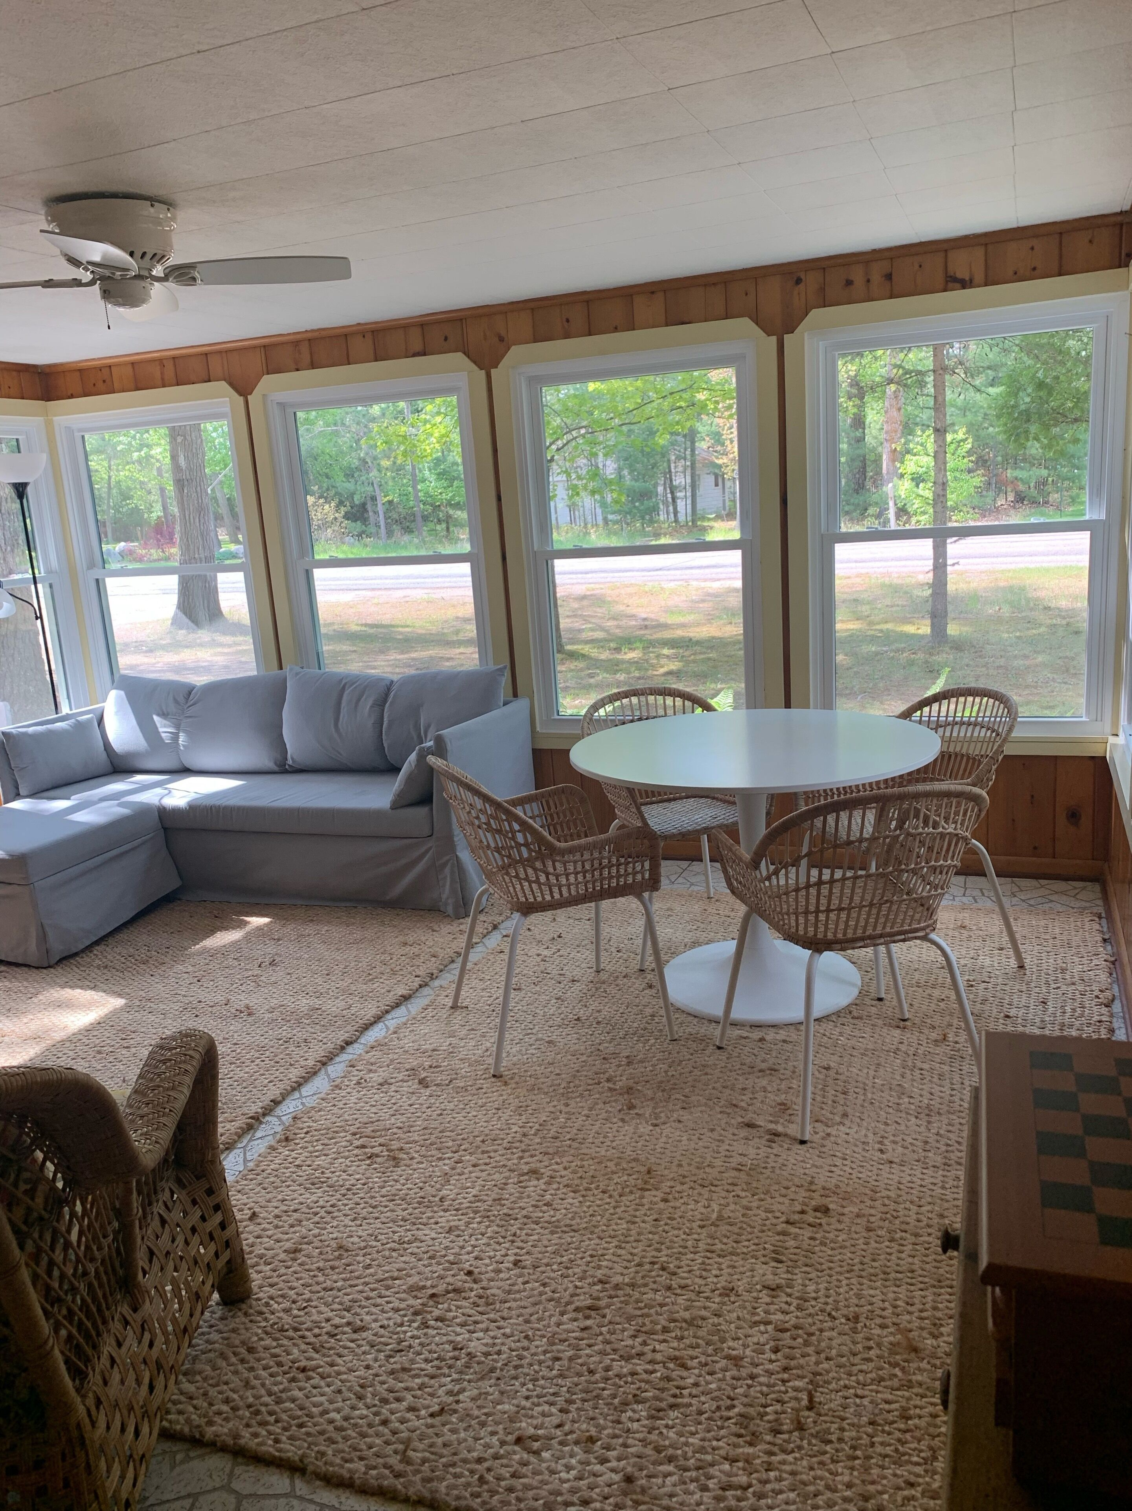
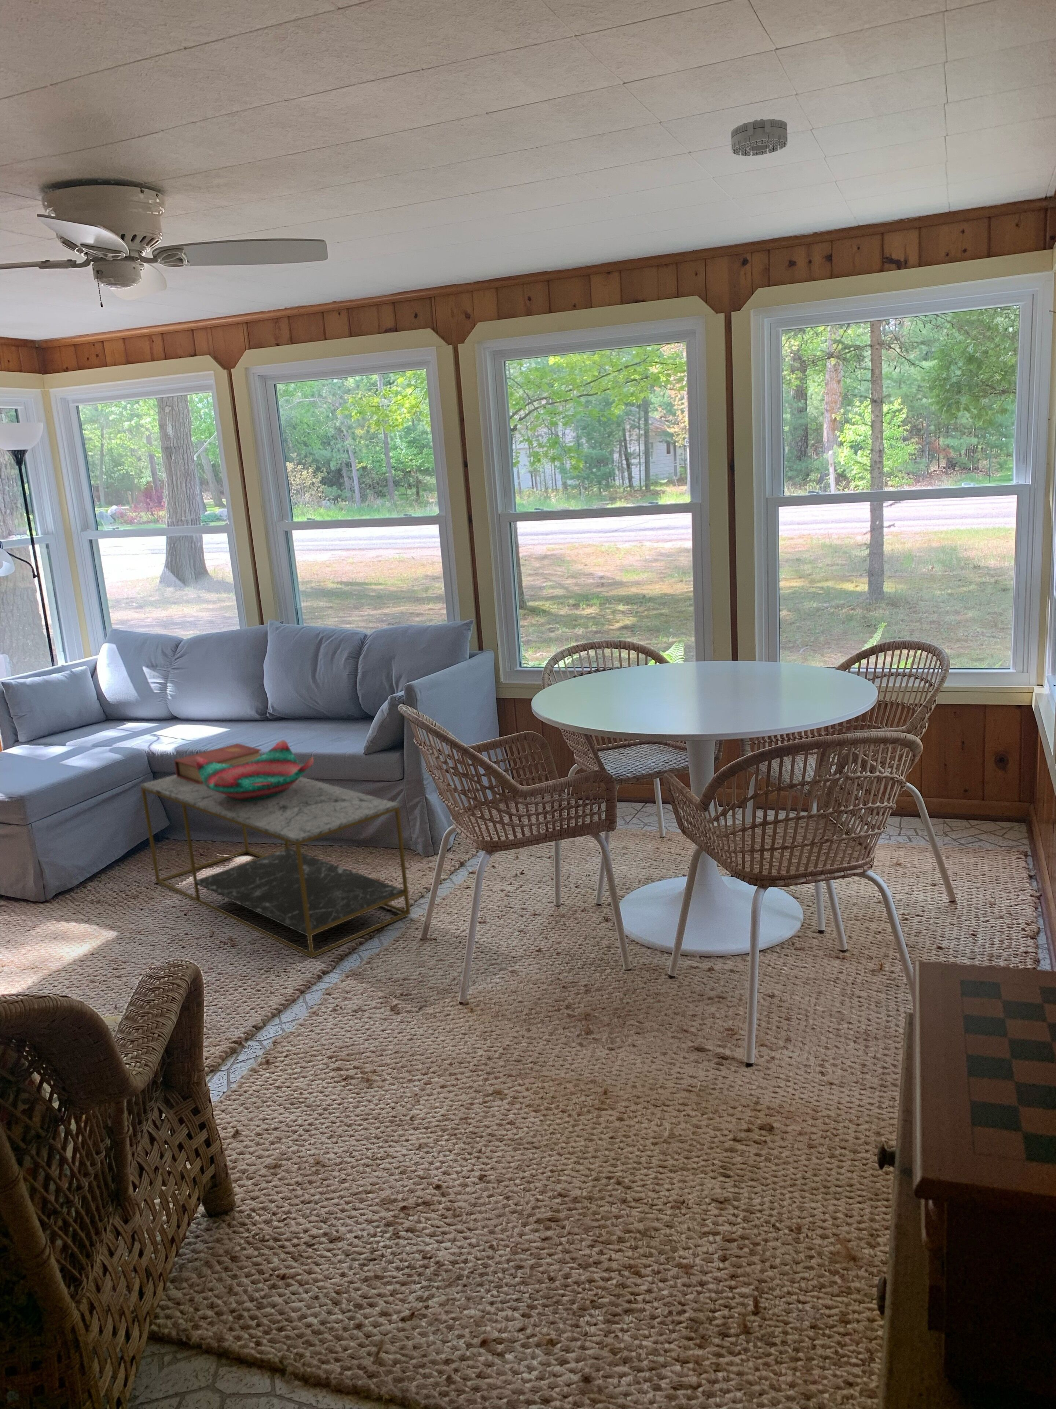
+ coffee table (271, 853)
+ book (219, 762)
+ decorative bowl (255, 774)
+ smoke detector (759, 136)
